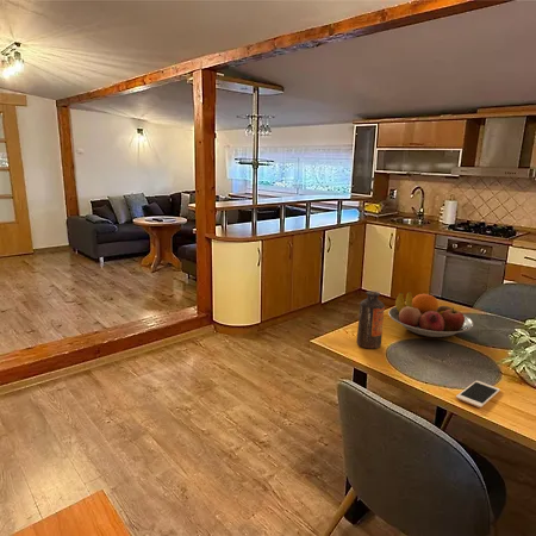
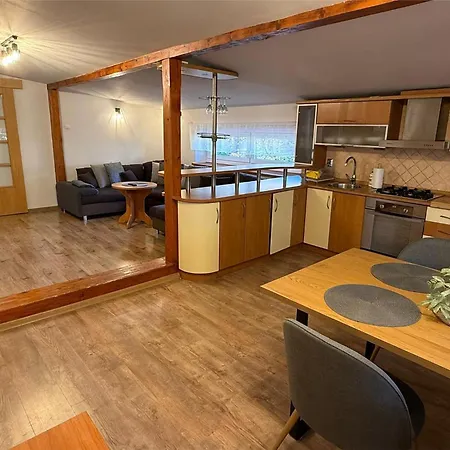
- fruit bowl (430, 313)
- bottle (370, 318)
- cell phone (478, 393)
